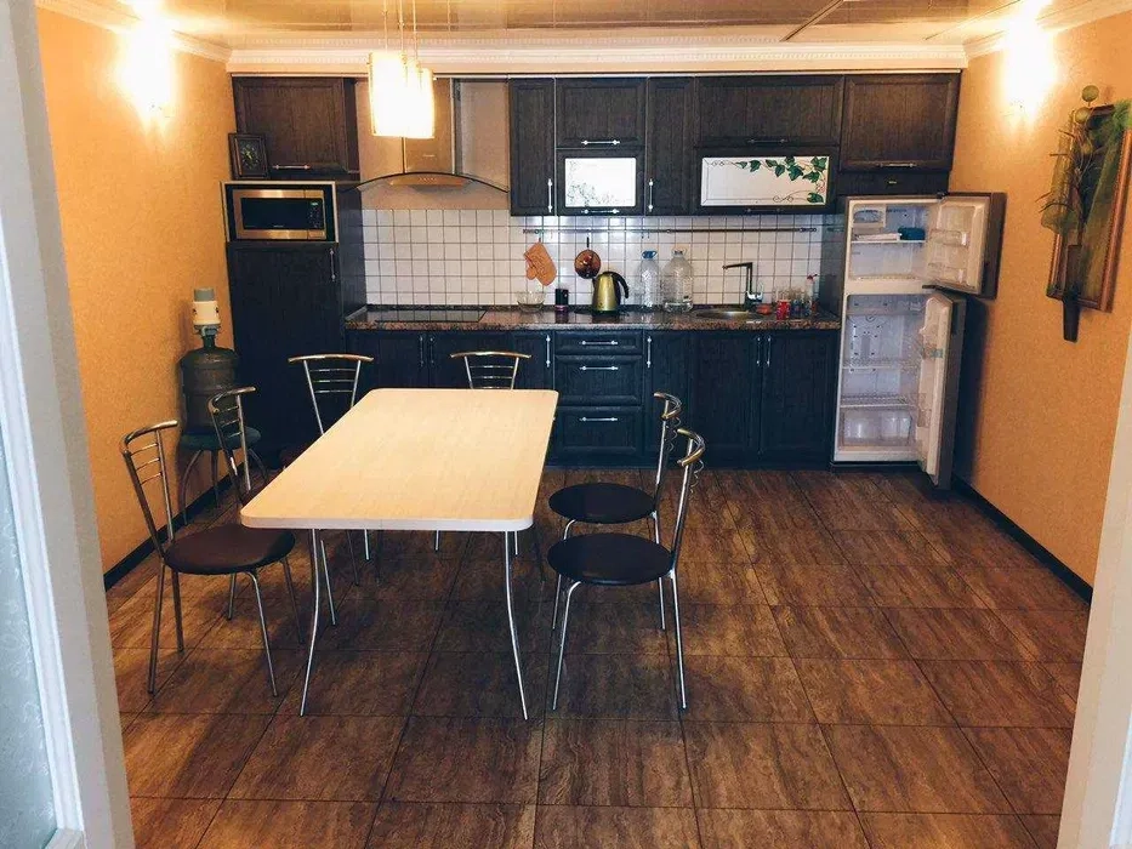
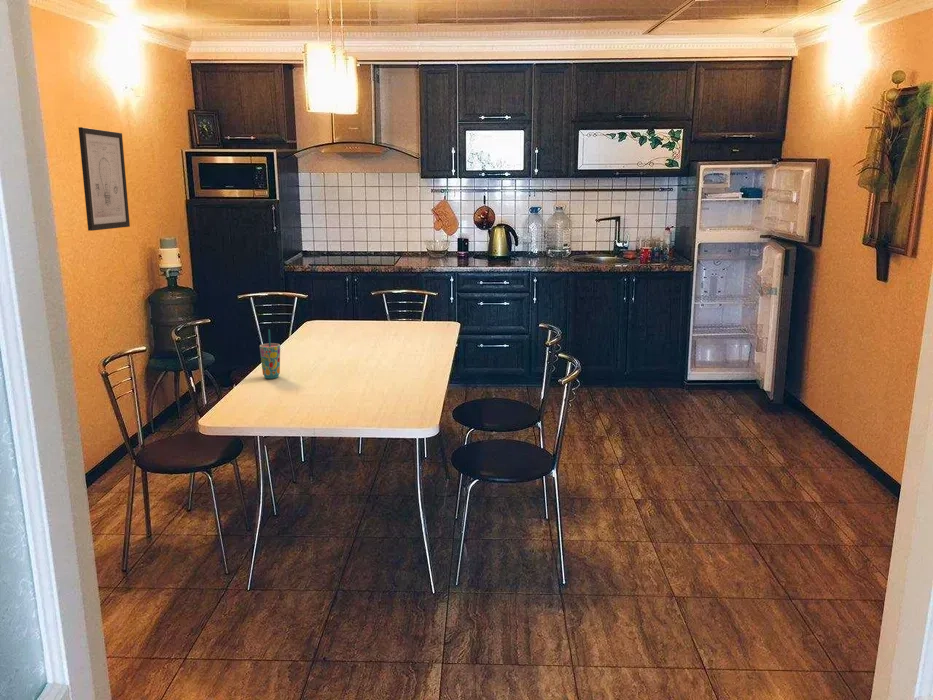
+ cup (270, 353)
+ wall art (105, 180)
